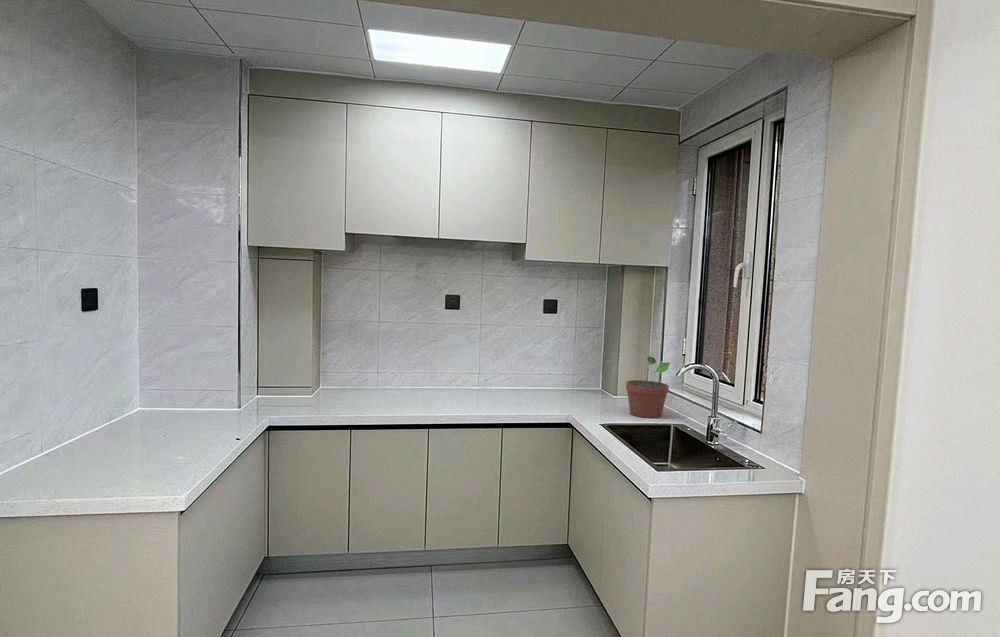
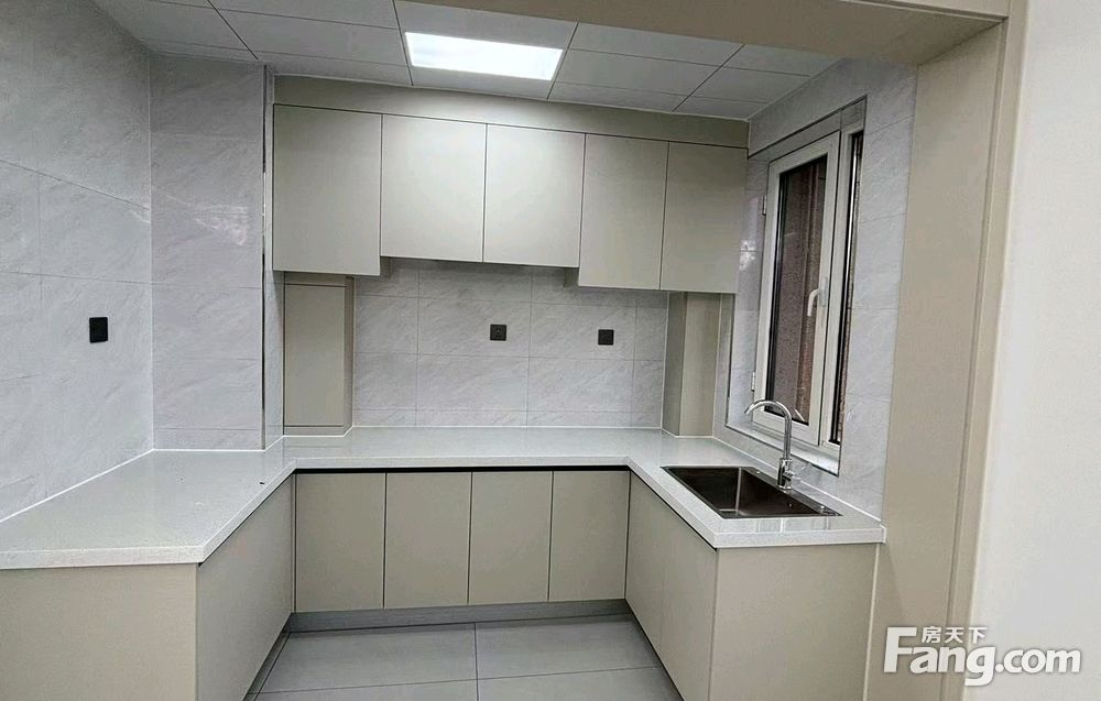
- potted plant (647, 379)
